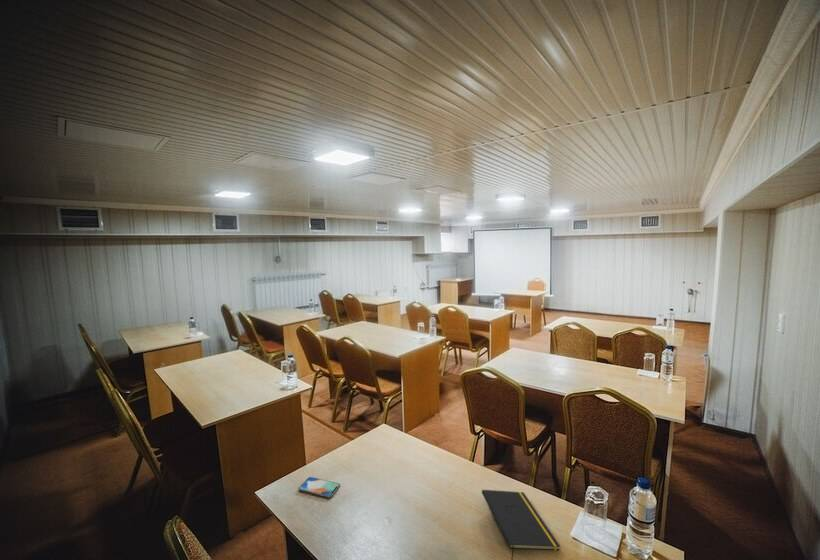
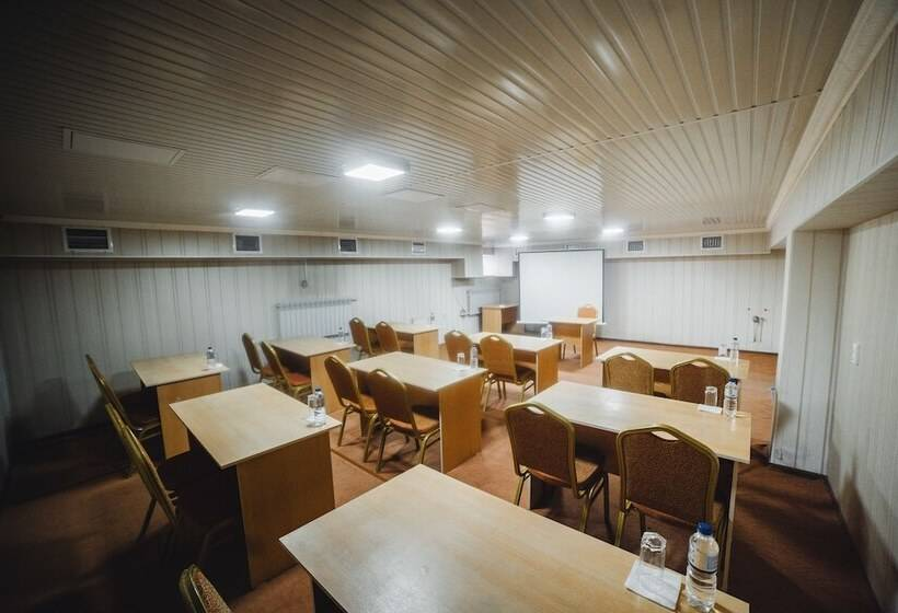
- smartphone (319, 486)
- notepad (517, 517)
